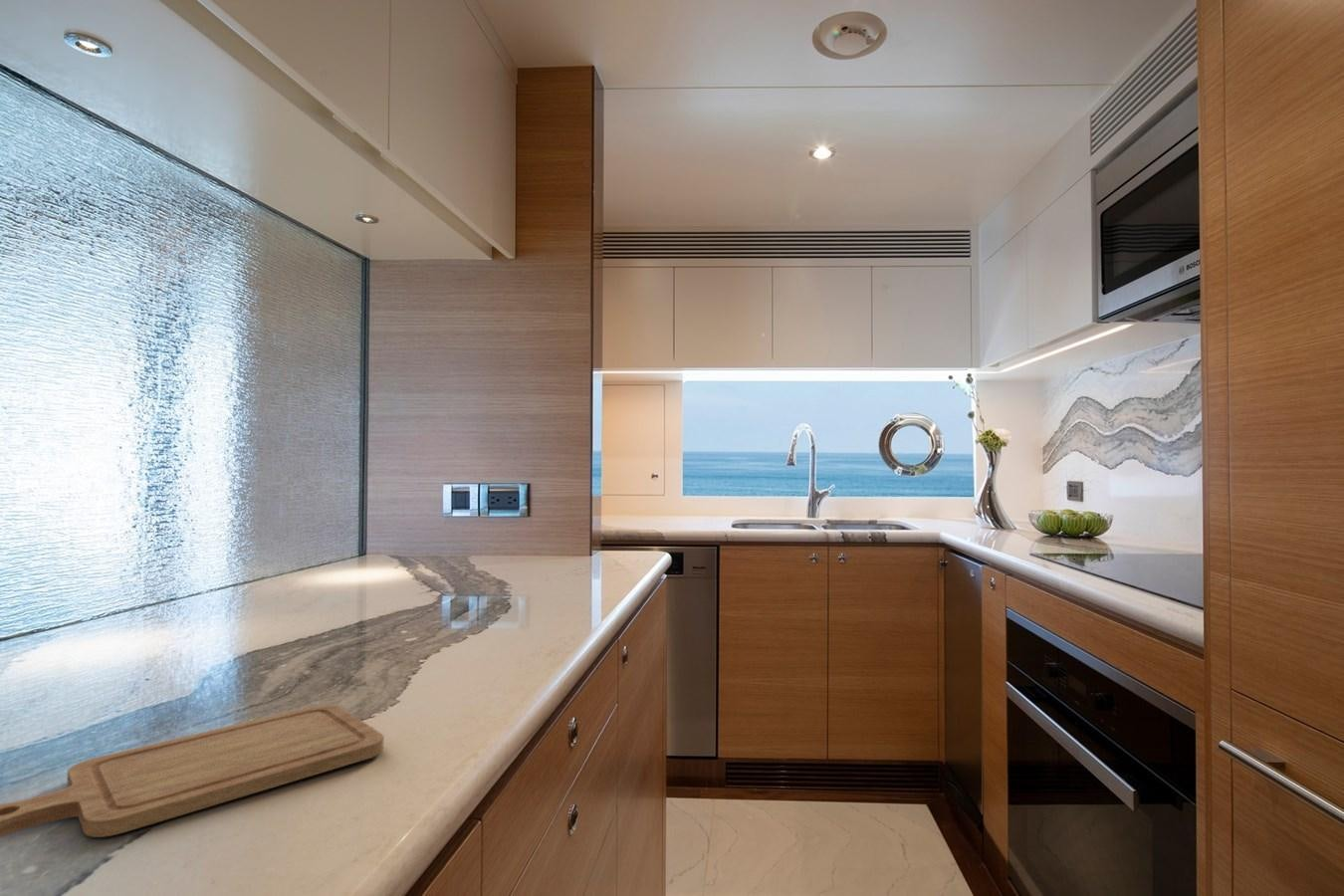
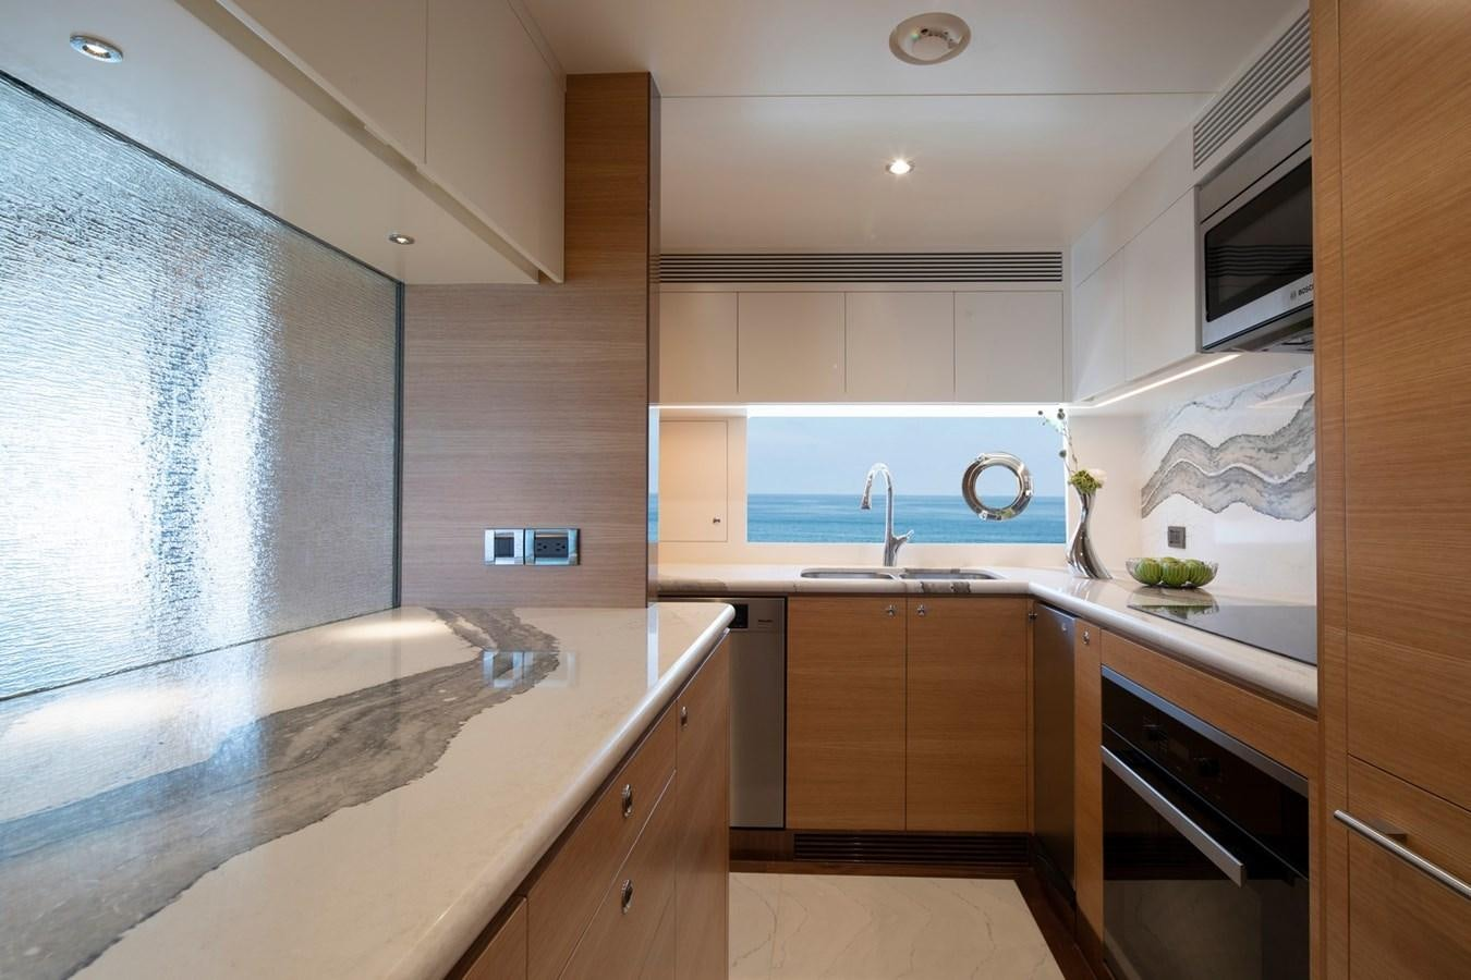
- chopping board (197, 768)
